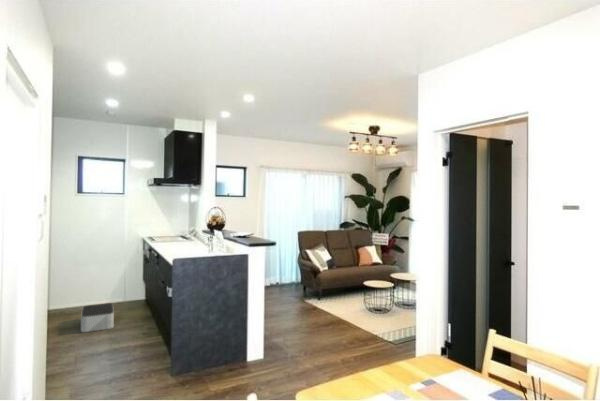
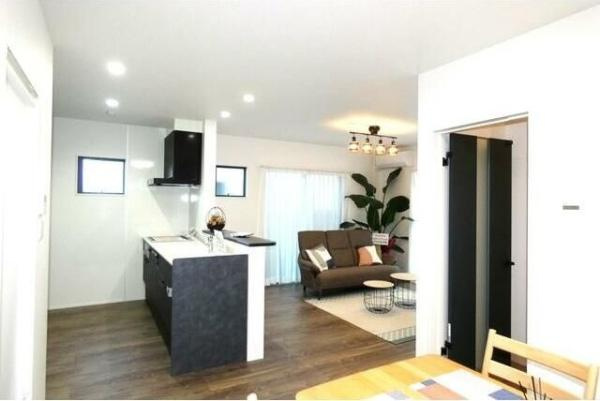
- storage bin (97, 316)
